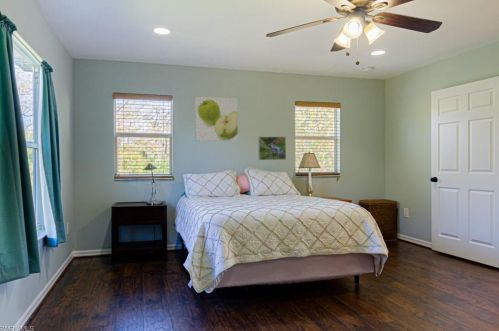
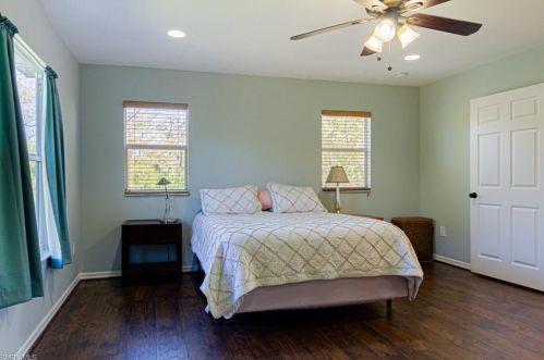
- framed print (216, 119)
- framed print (272, 148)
